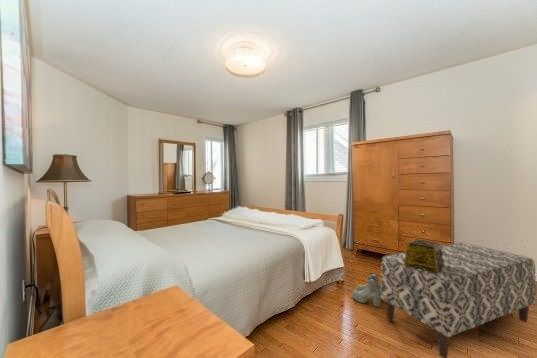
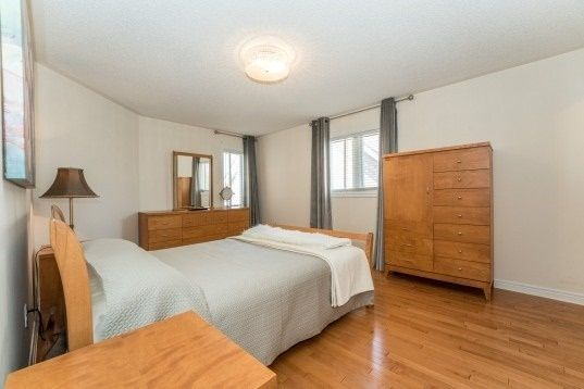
- decorative box (423, 253)
- bench (456, 288)
- boots (367, 286)
